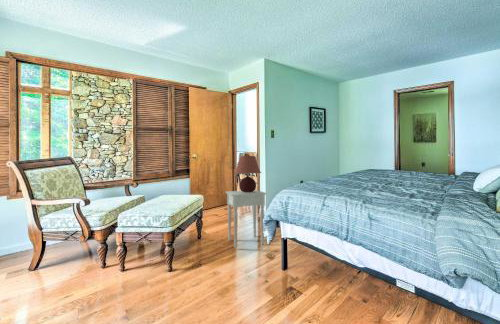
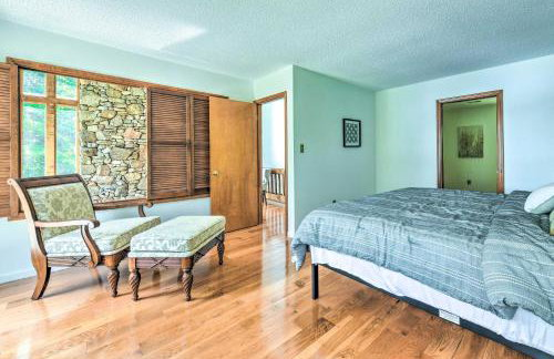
- table lamp (247, 173)
- nightstand (237, 216)
